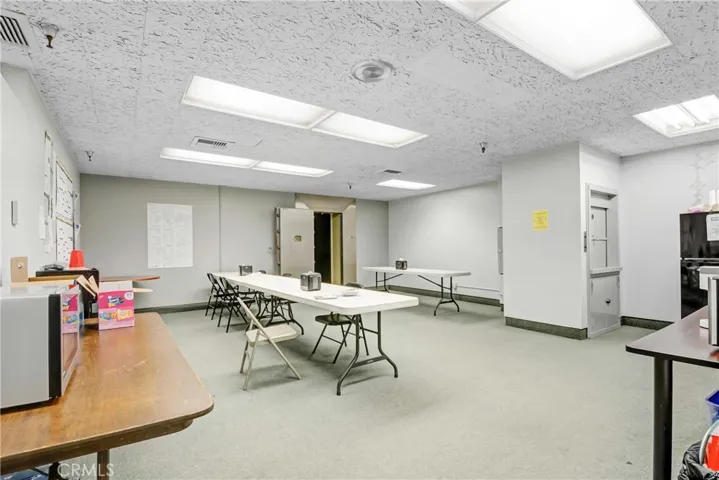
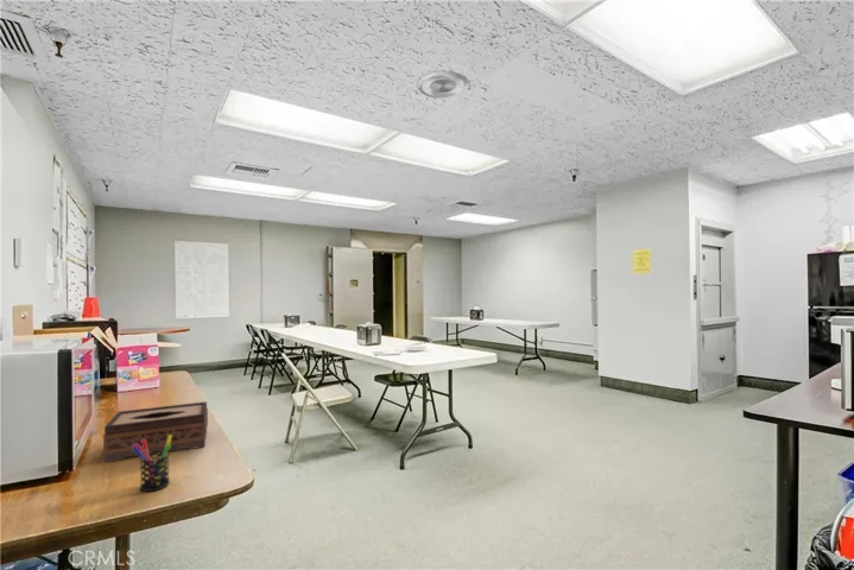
+ pen holder (156, 461)
+ tissue box (160, 429)
